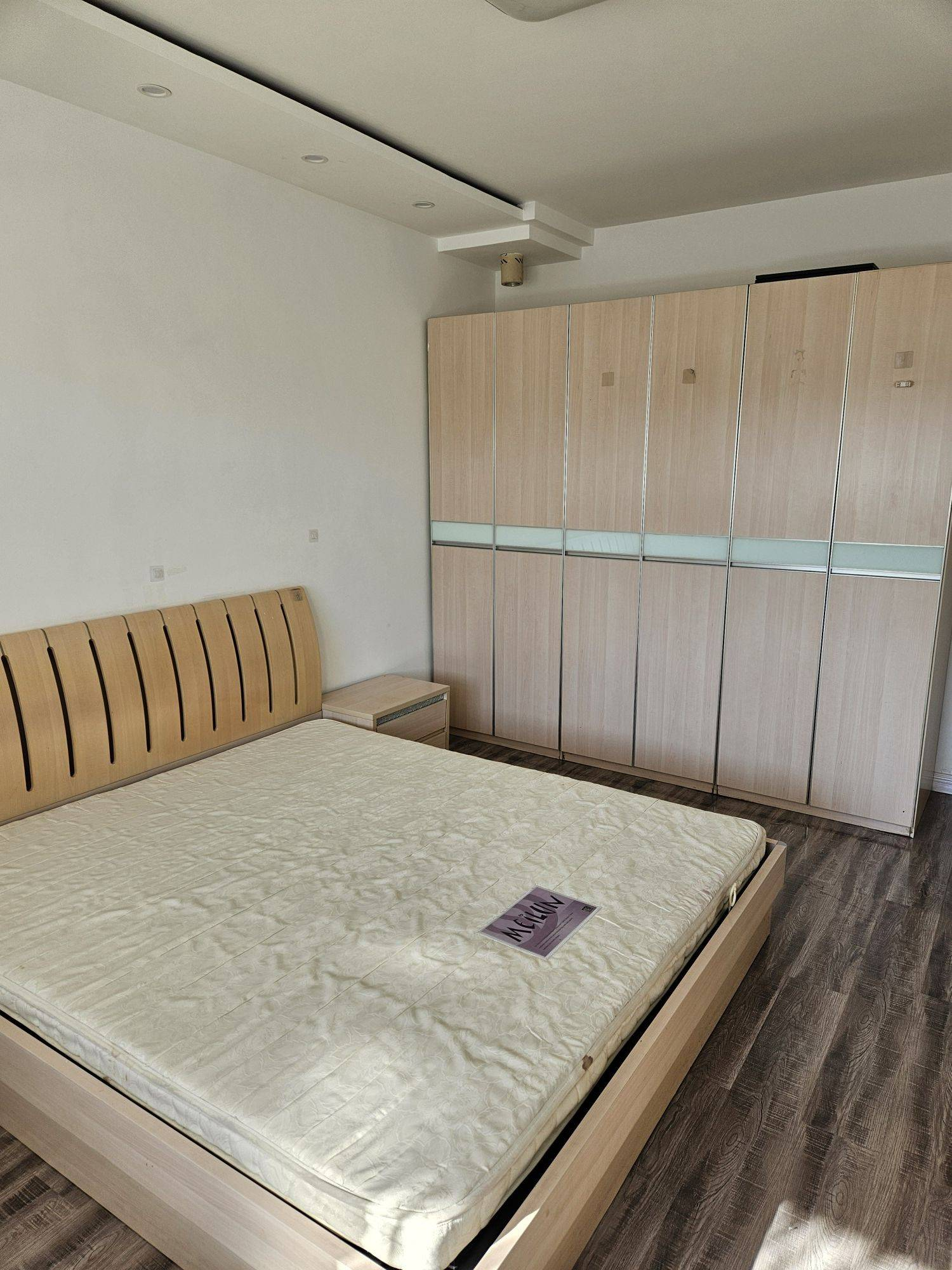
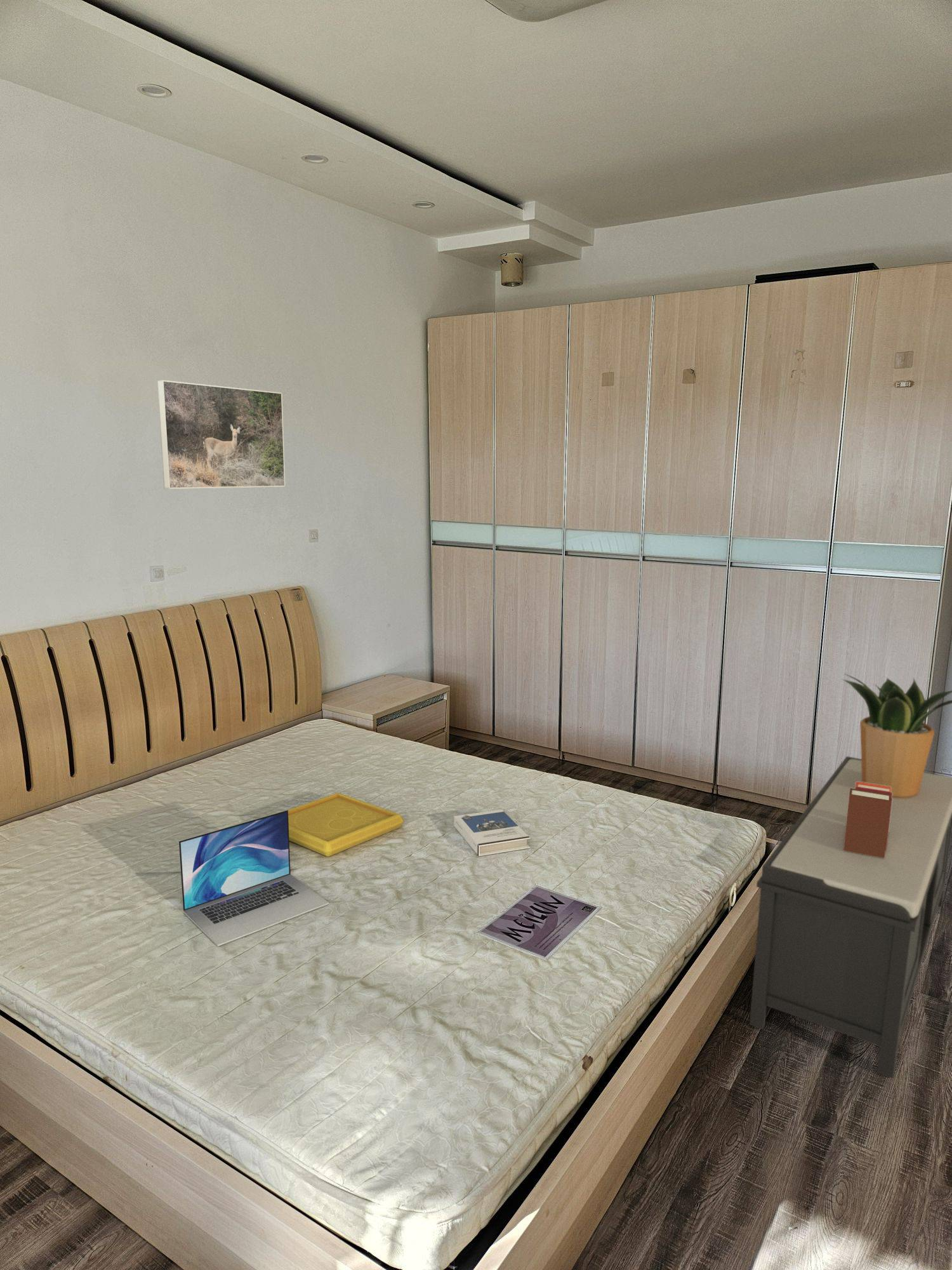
+ hardback book (491, 831)
+ laptop (255, 872)
+ potted plant (897, 735)
+ books (868, 810)
+ bench (865, 887)
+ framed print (226, 438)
+ serving tray (333, 822)
